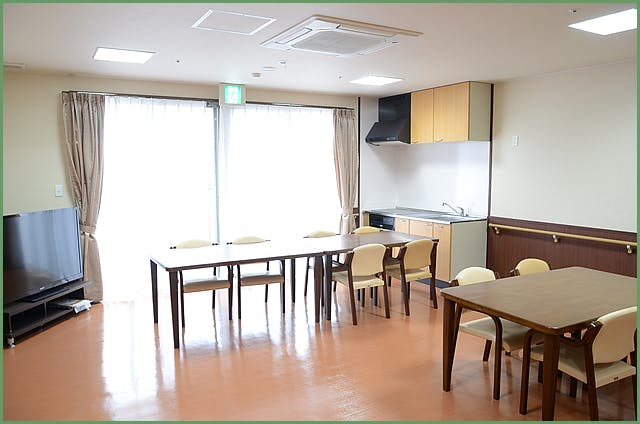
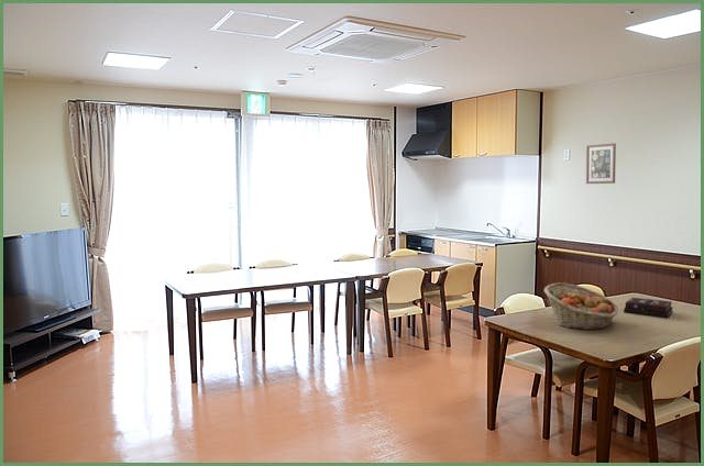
+ fruit basket (580, 304)
+ hardback book (648, 307)
+ wall art (600, 164)
